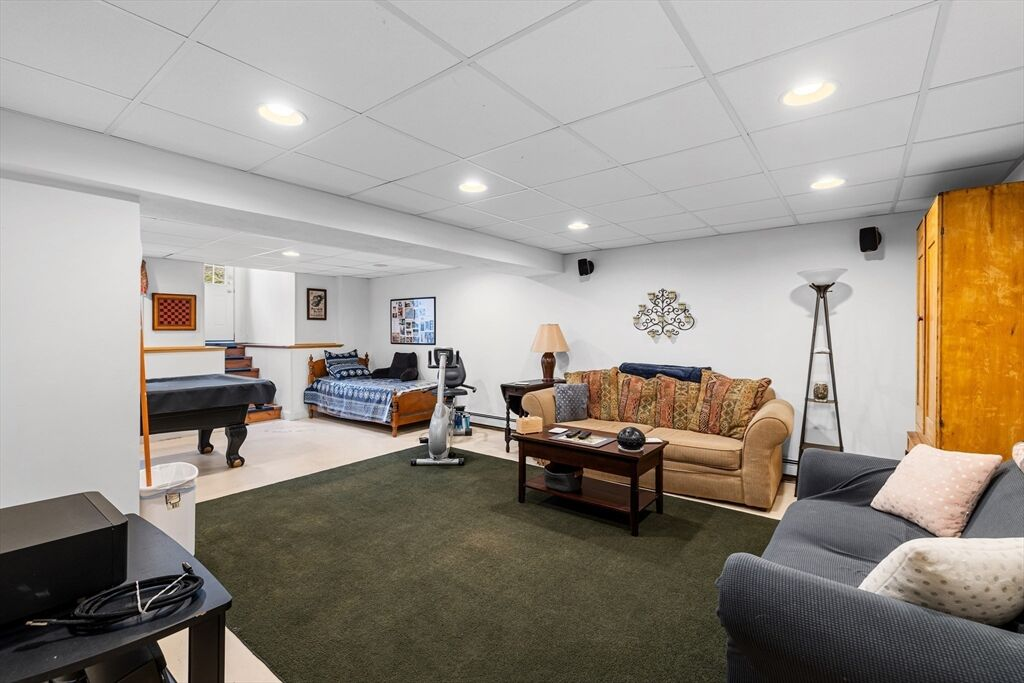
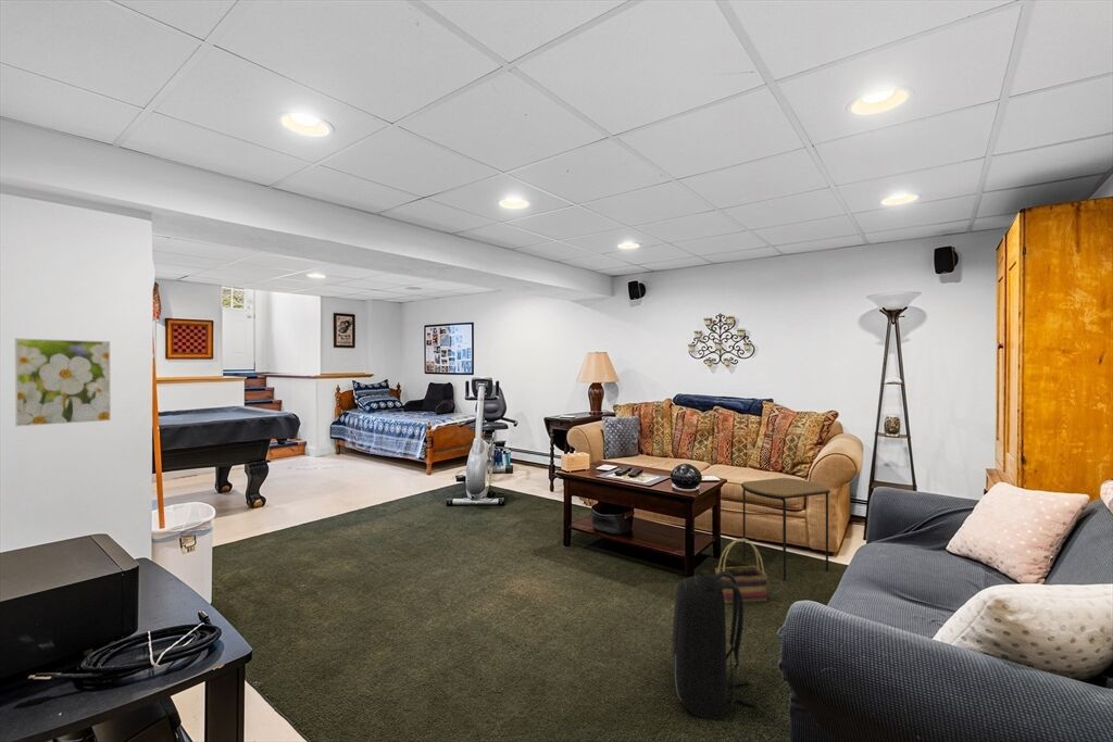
+ backpack (712, 630)
+ basket (740, 567)
+ side table (784, 525)
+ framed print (64, 381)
